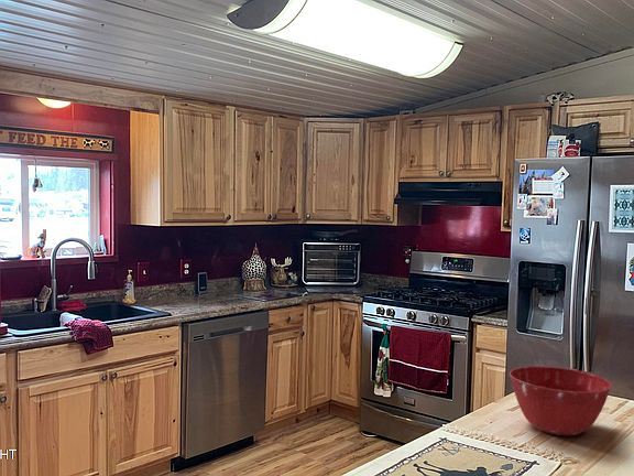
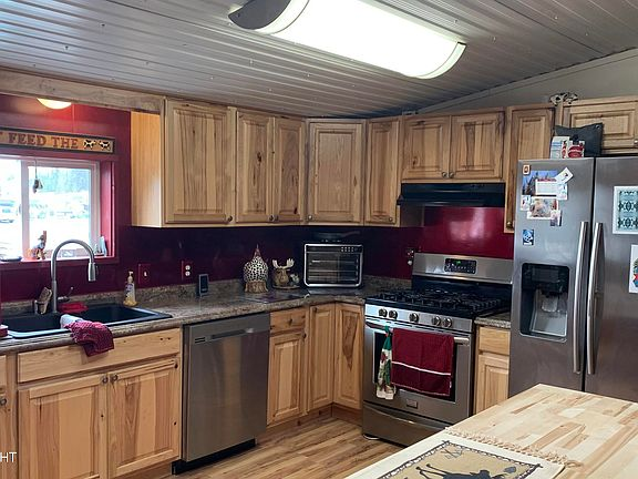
- mixing bowl (558, 402)
